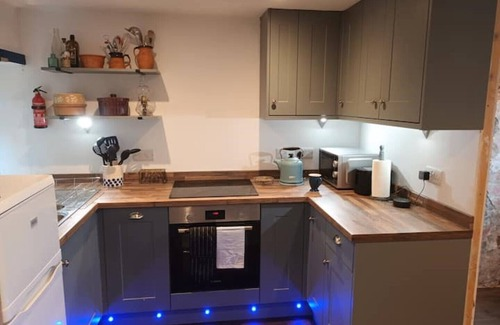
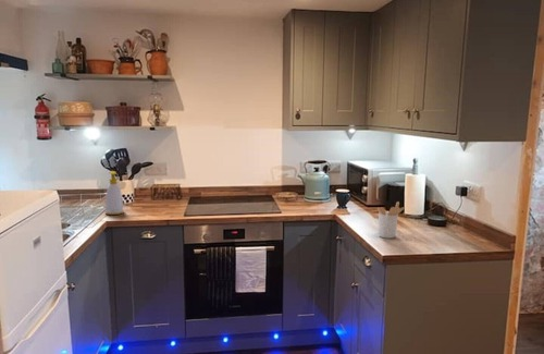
+ utensil holder (391, 220)
+ soap bottle (113, 192)
